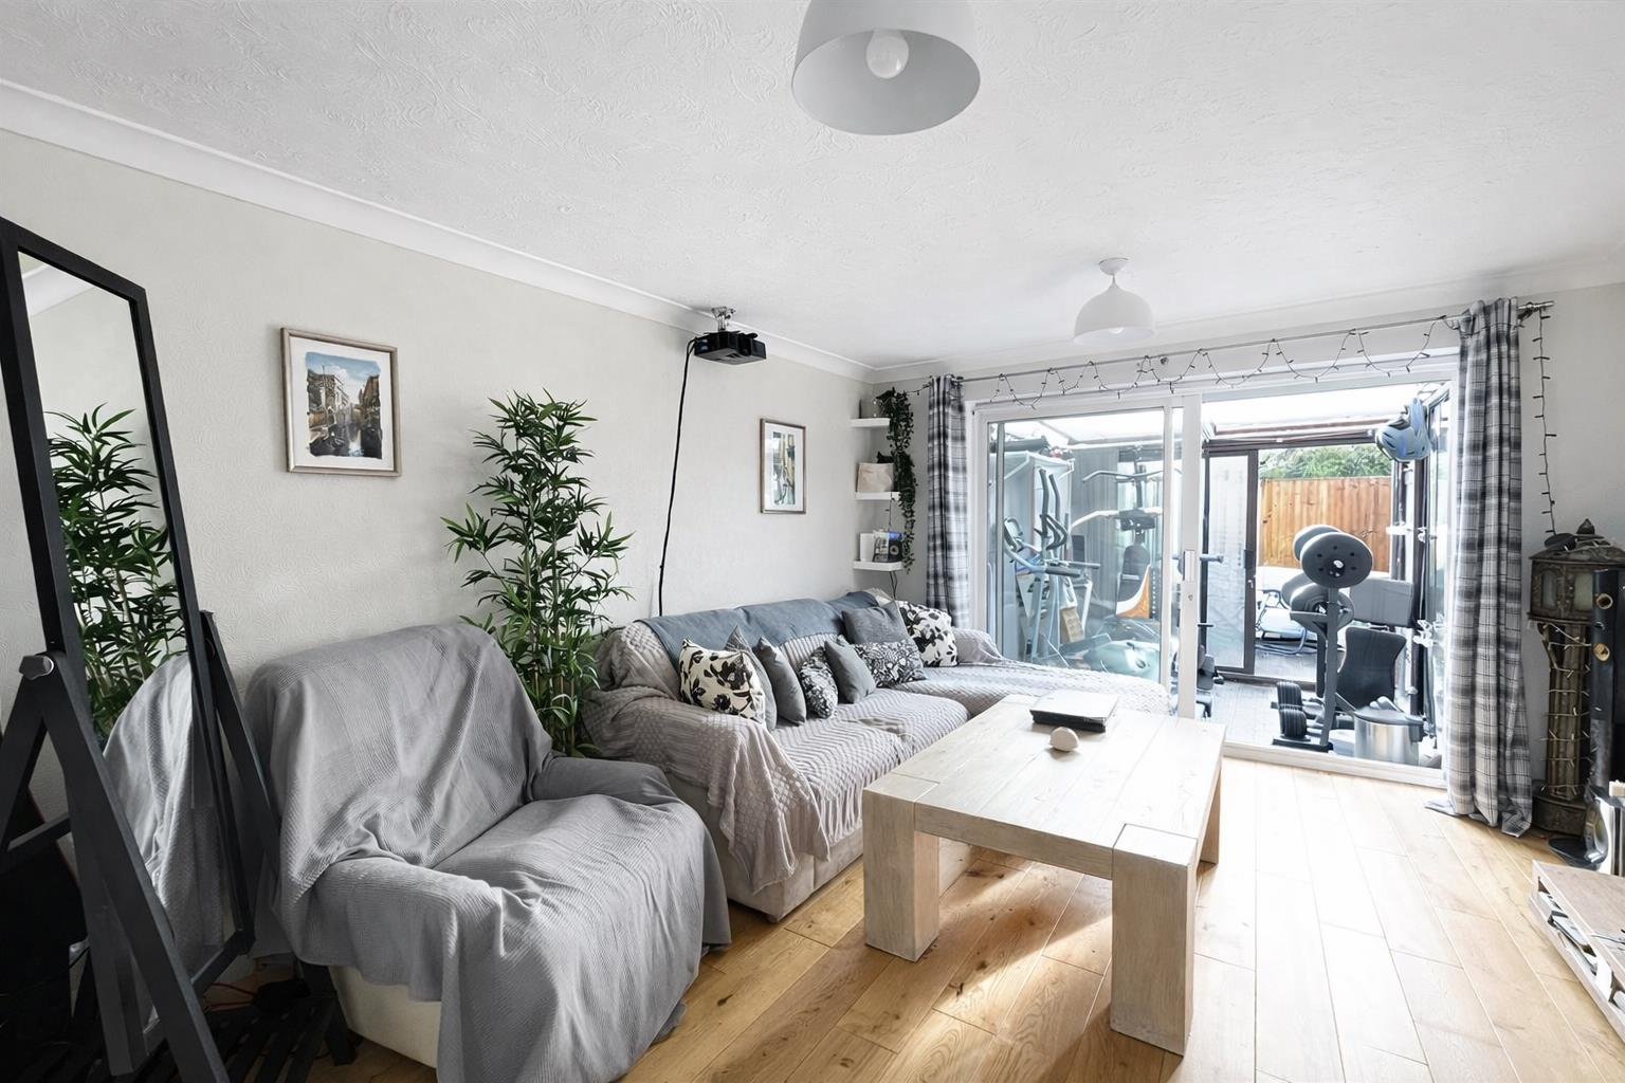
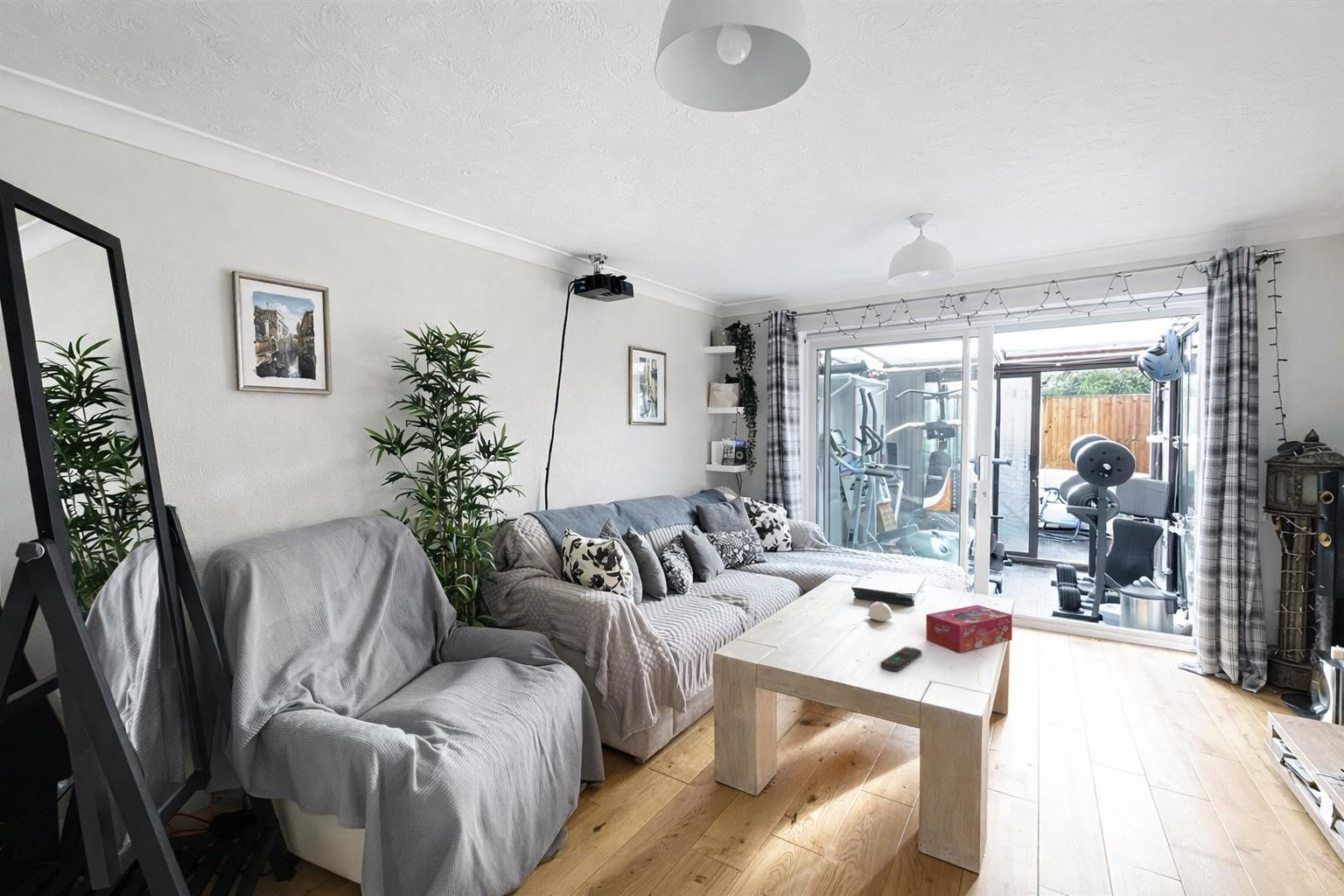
+ tissue box (969, 626)
+ remote control (901, 658)
